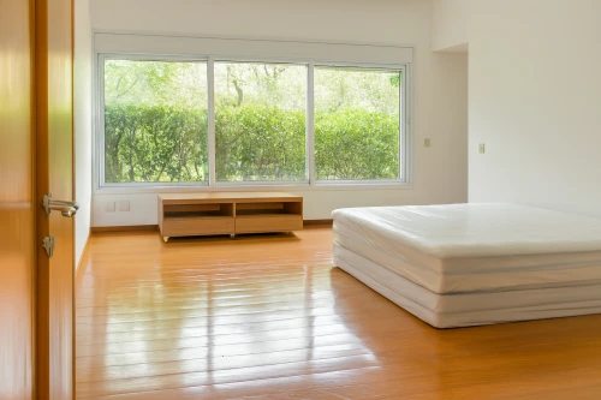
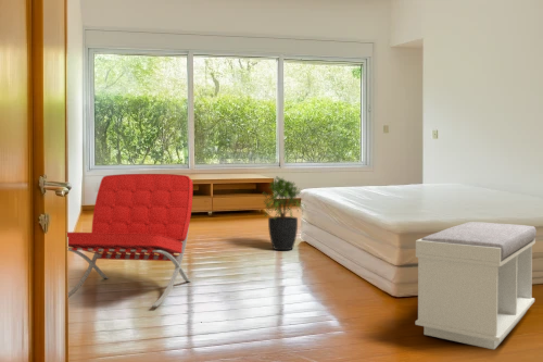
+ potted plant (283, 211)
+ bench (480, 275)
+ lounge chair (130, 232)
